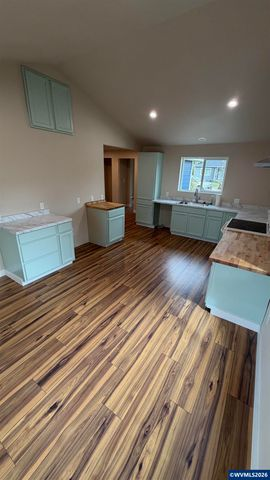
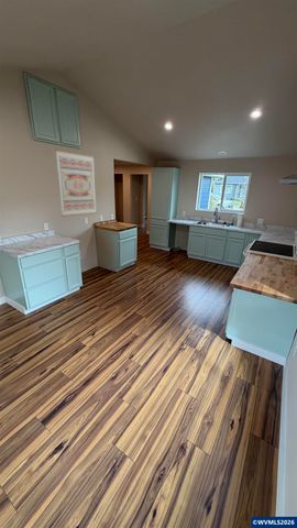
+ wall art (78, 185)
